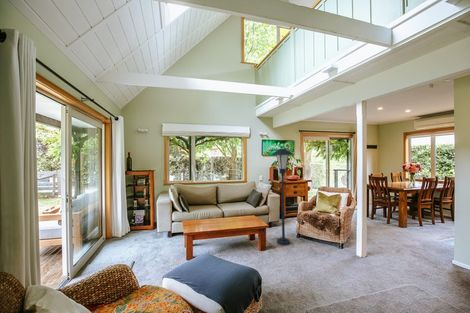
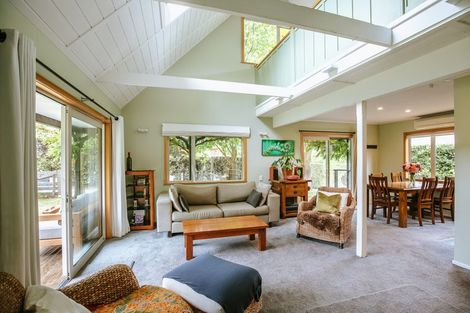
- floor lamp (282, 195)
